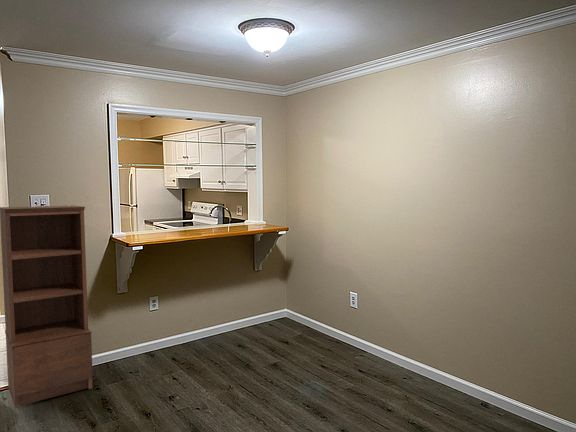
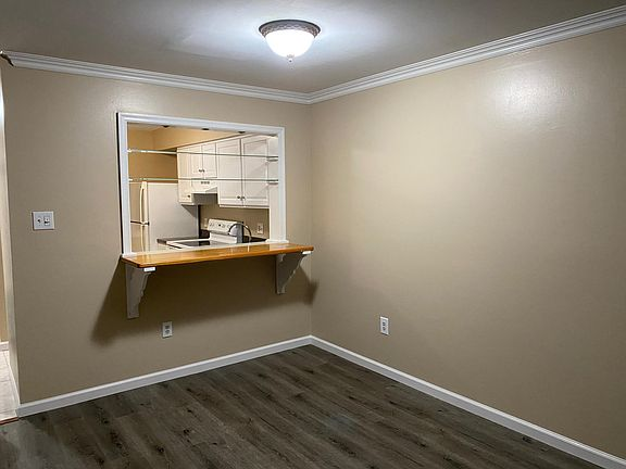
- shelving unit (46, 298)
